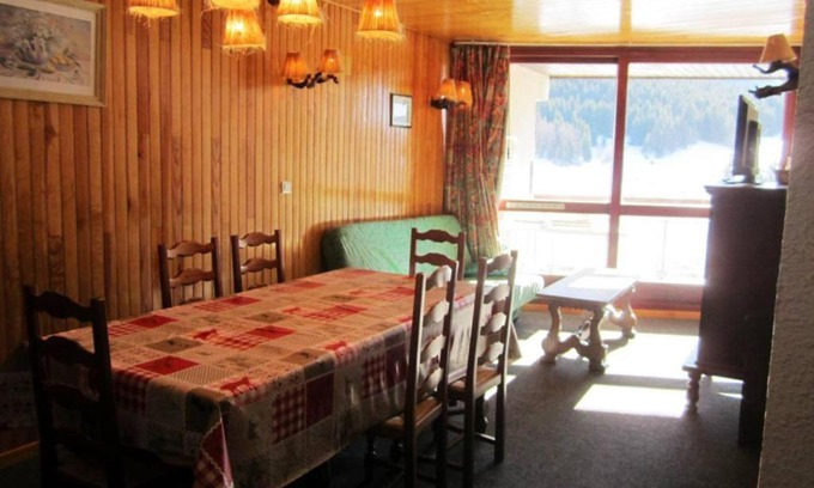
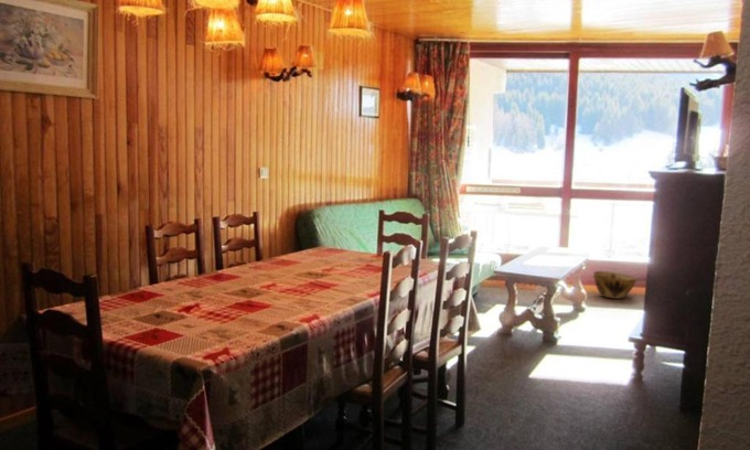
+ woven basket (614, 286)
